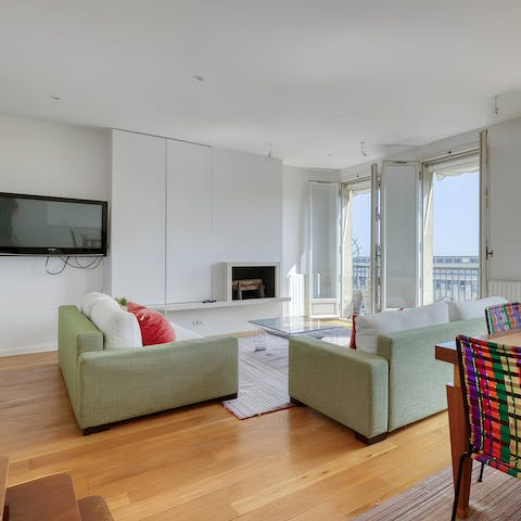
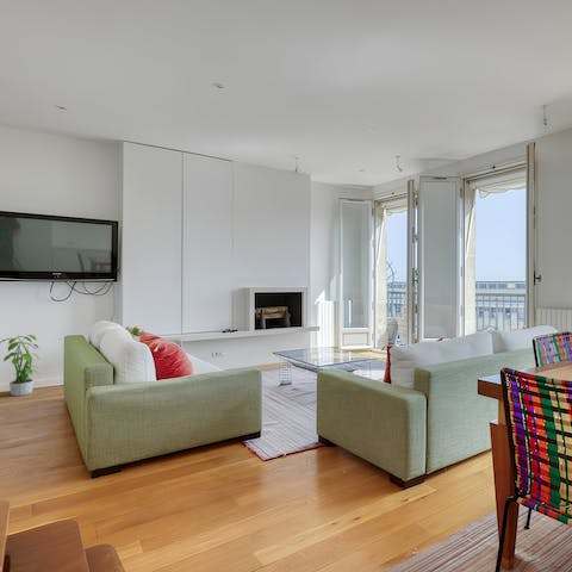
+ potted plant (15, 365)
